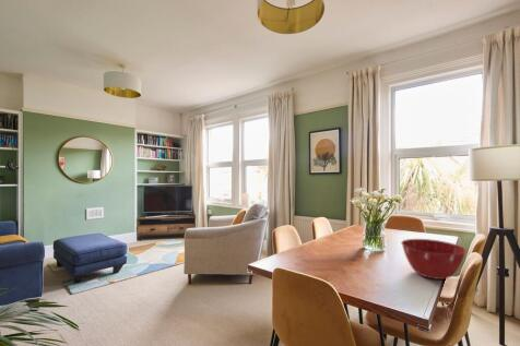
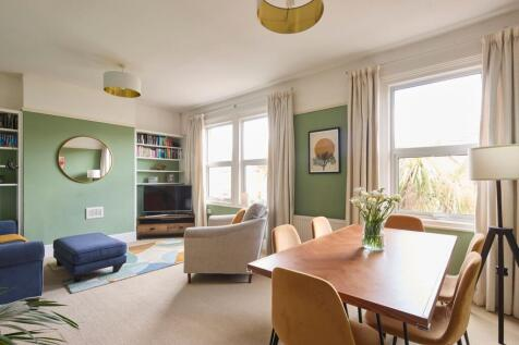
- mixing bowl (432, 260)
